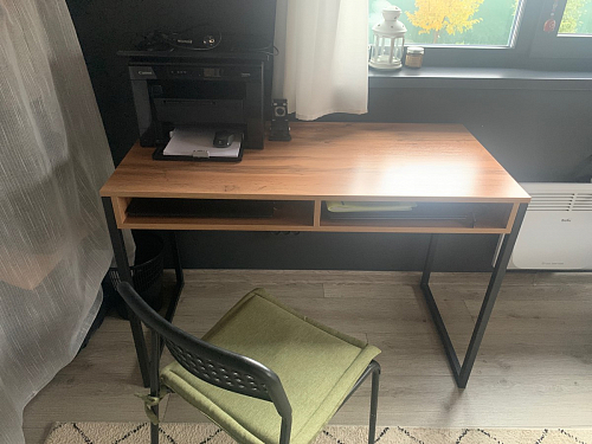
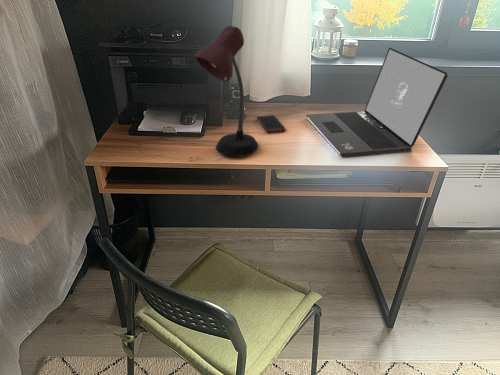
+ desk lamp (239, 91)
+ laptop (369, 98)
+ cell phone (270, 123)
